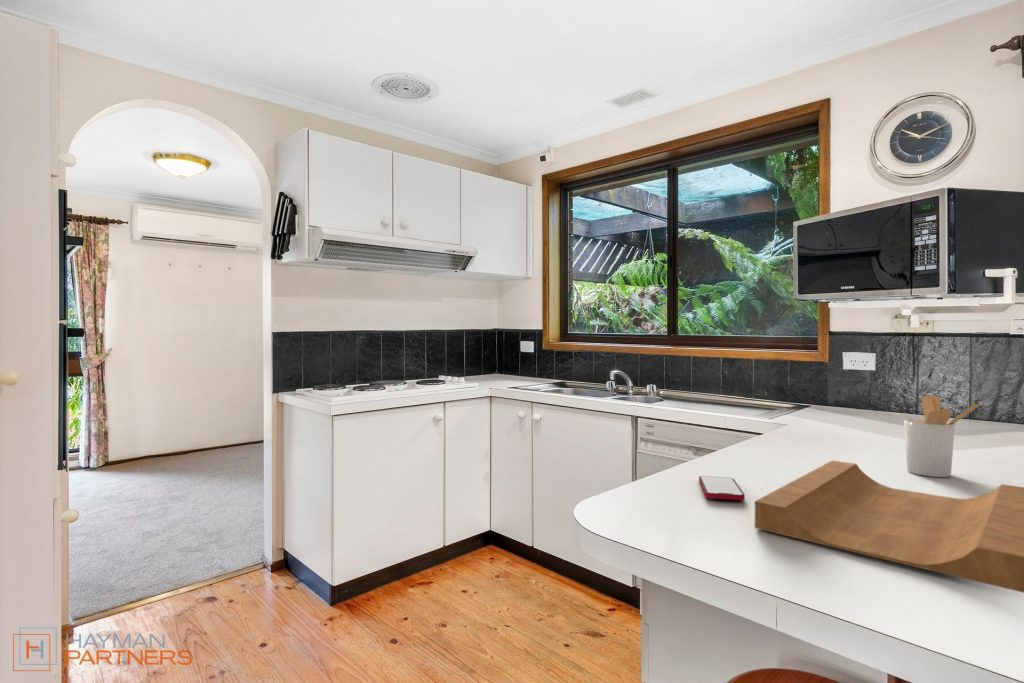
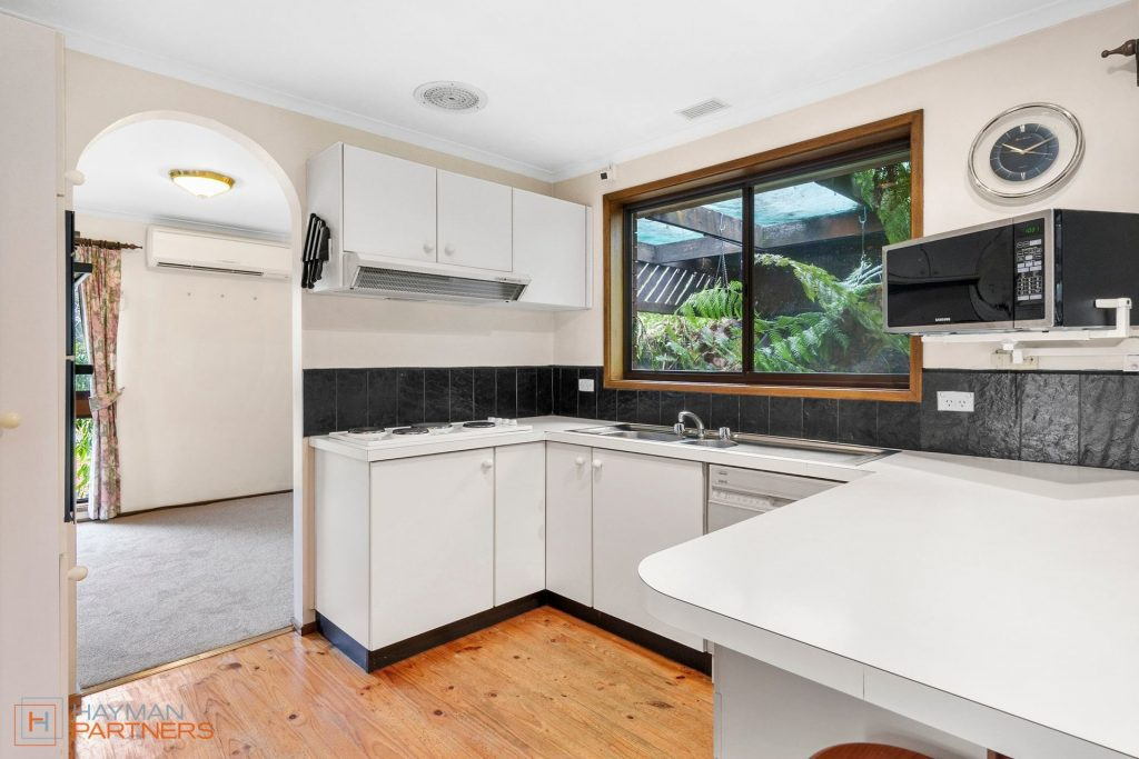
- utensil holder (942, 435)
- cutting board (901, 507)
- smartphone (720, 487)
